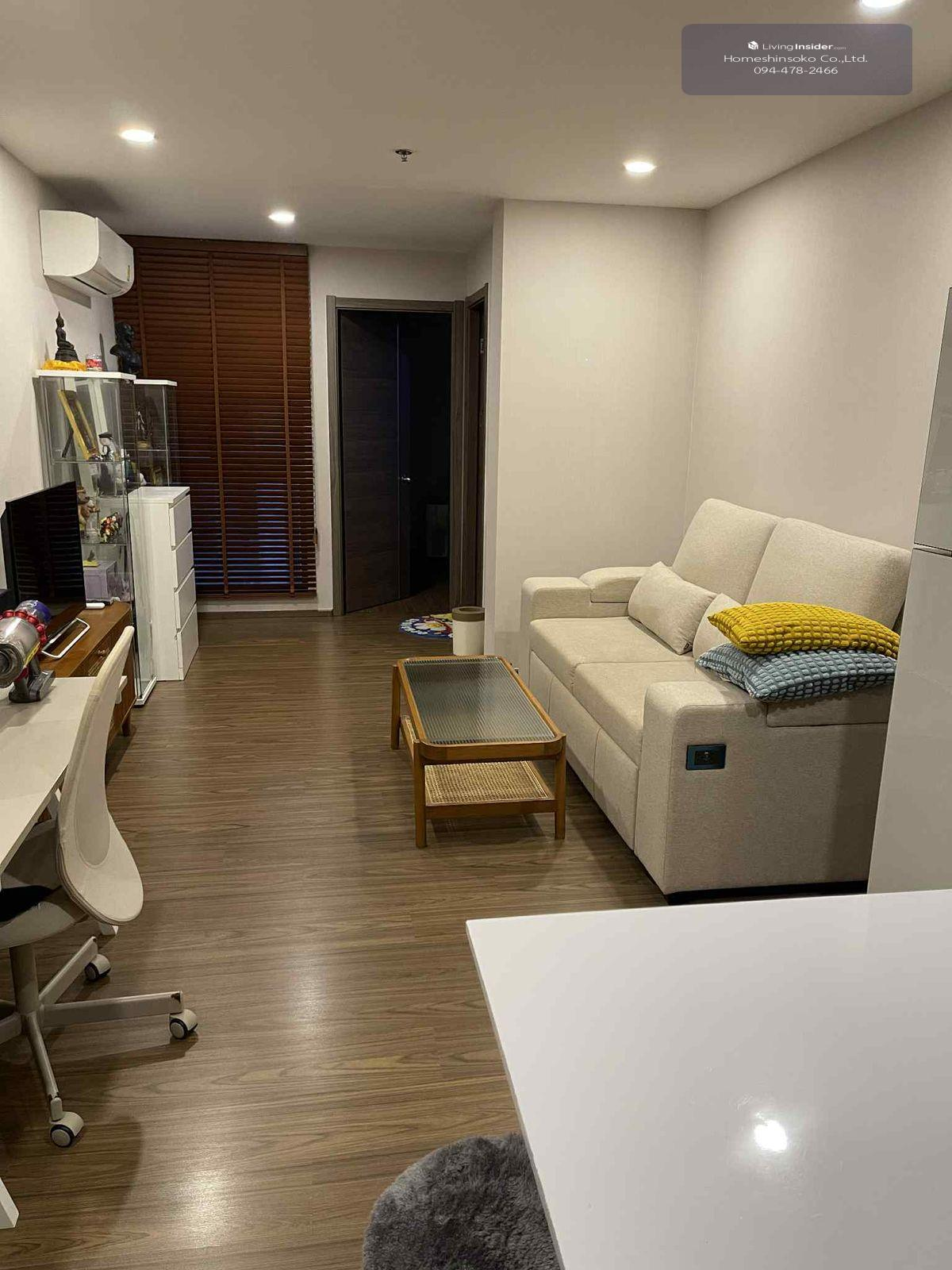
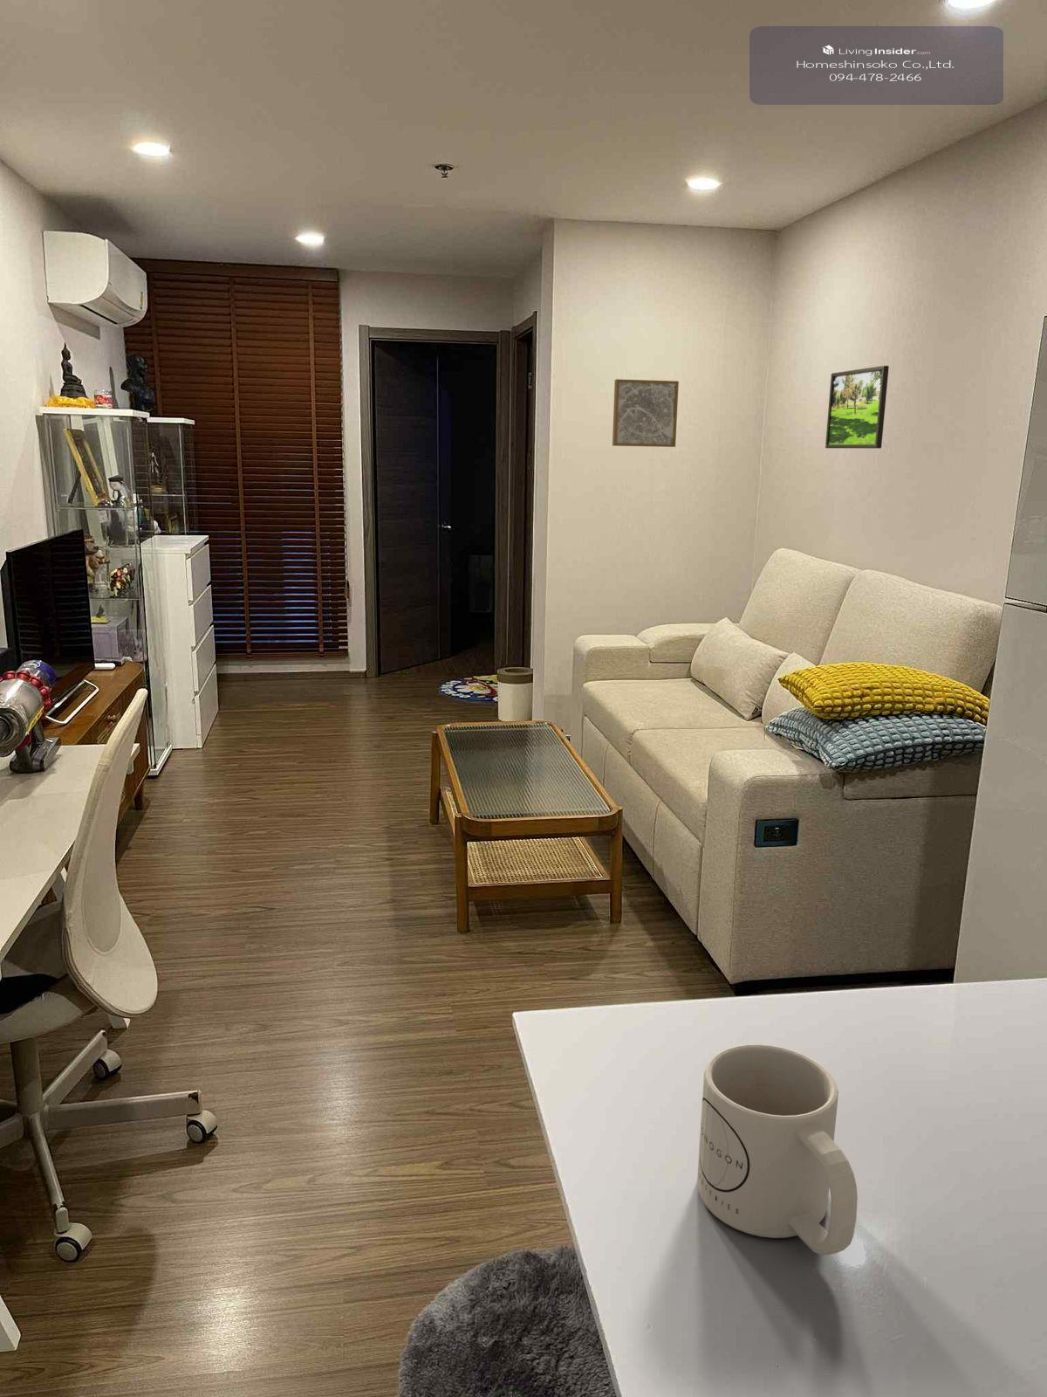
+ mug (784, 1156)
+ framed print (855, 408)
+ wall art (644, 413)
